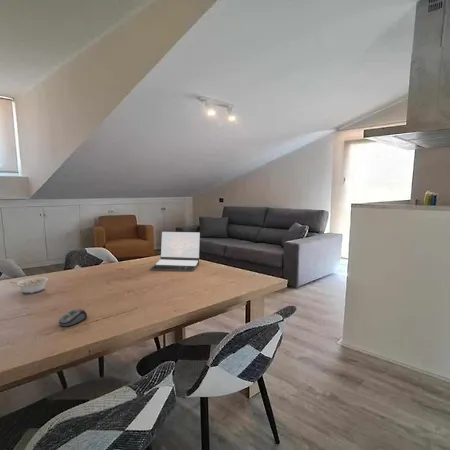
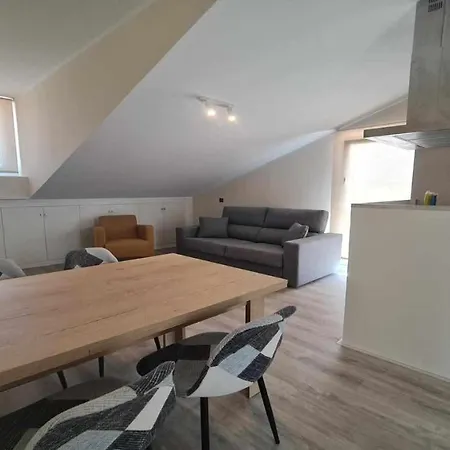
- laptop (176, 250)
- computer mouse (73, 316)
- legume (32, 285)
